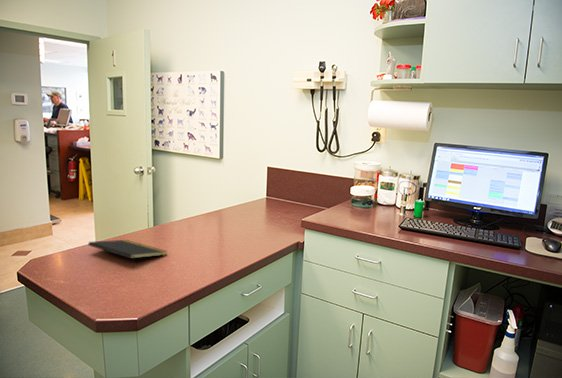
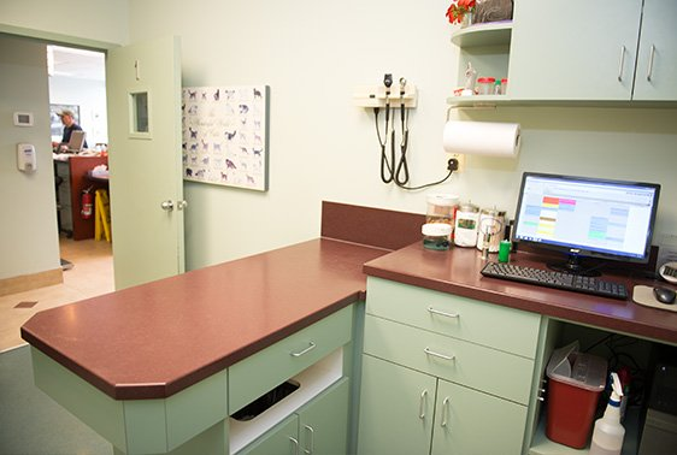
- notepad (128, 248)
